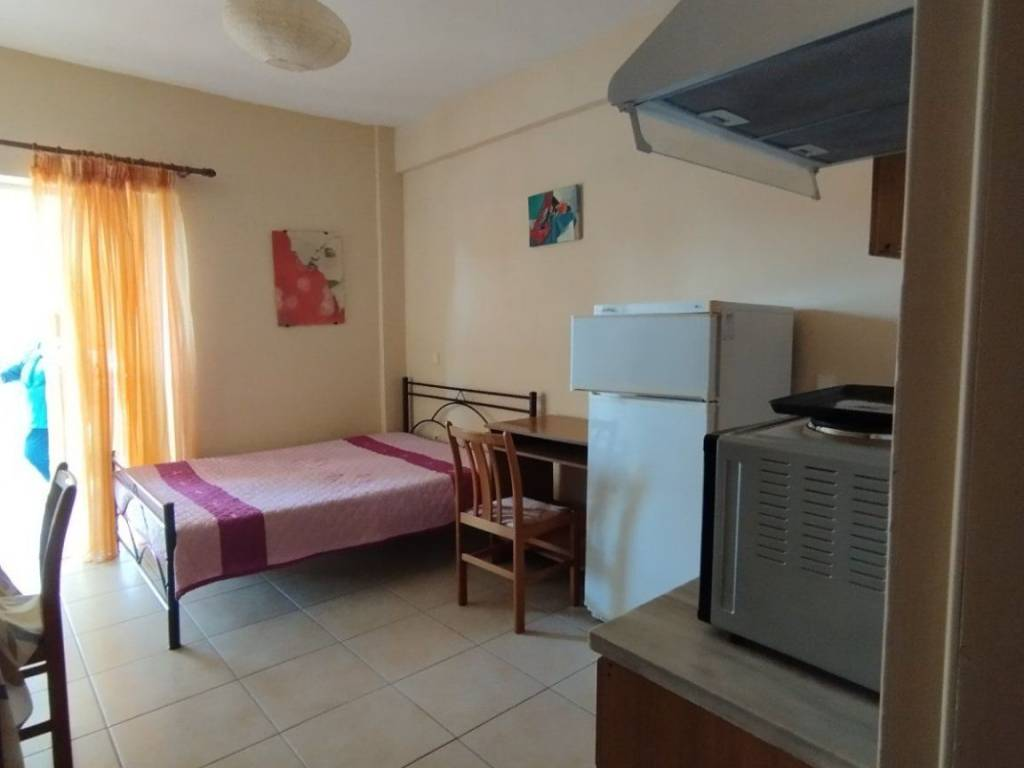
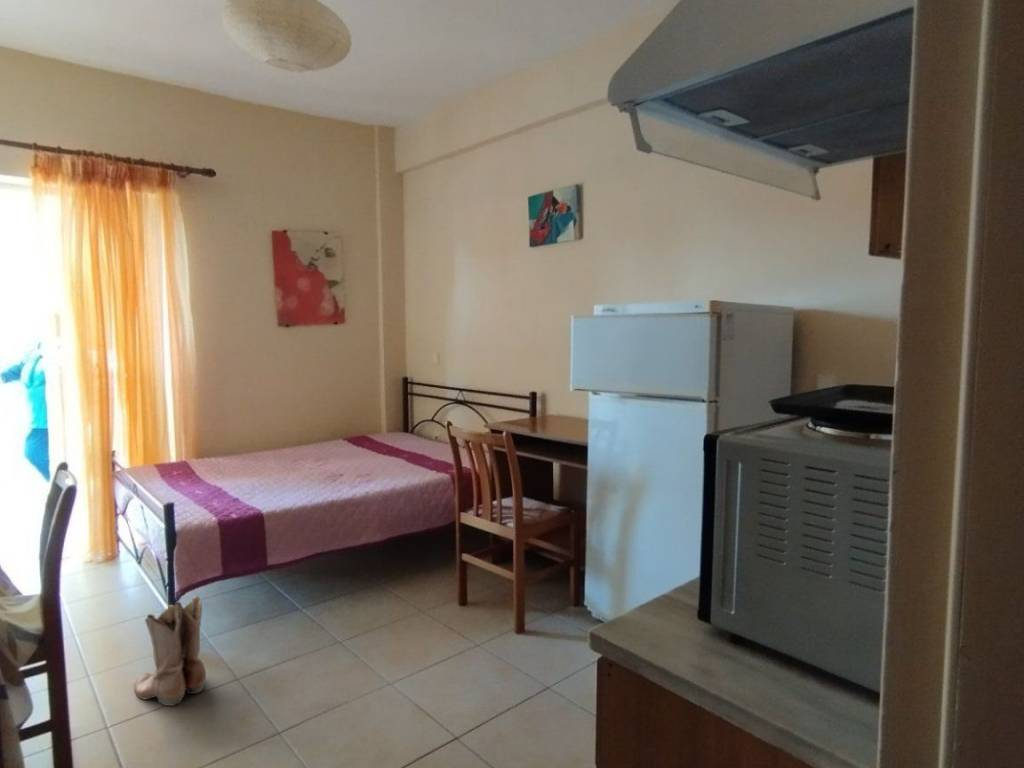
+ boots (168, 644)
